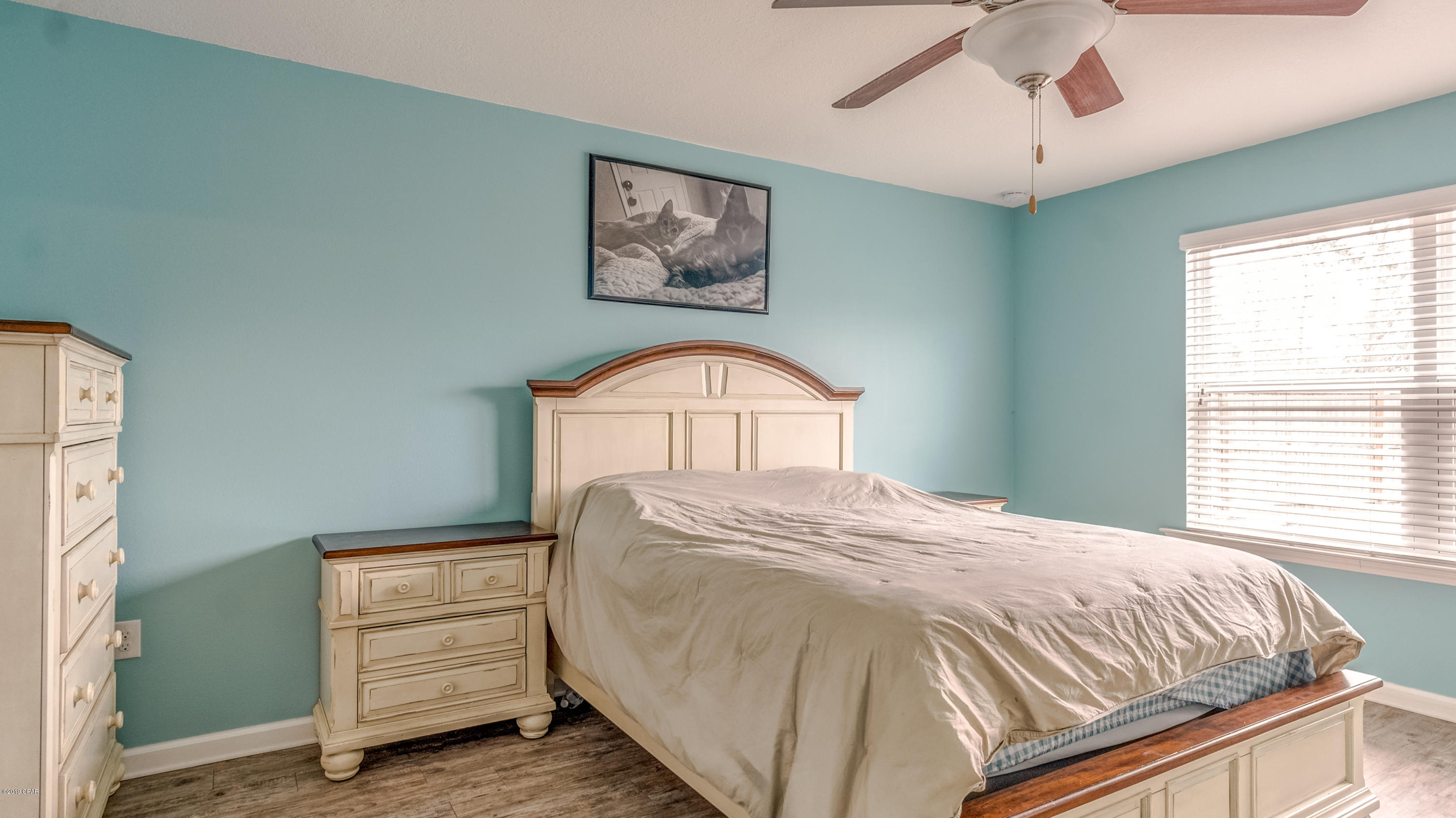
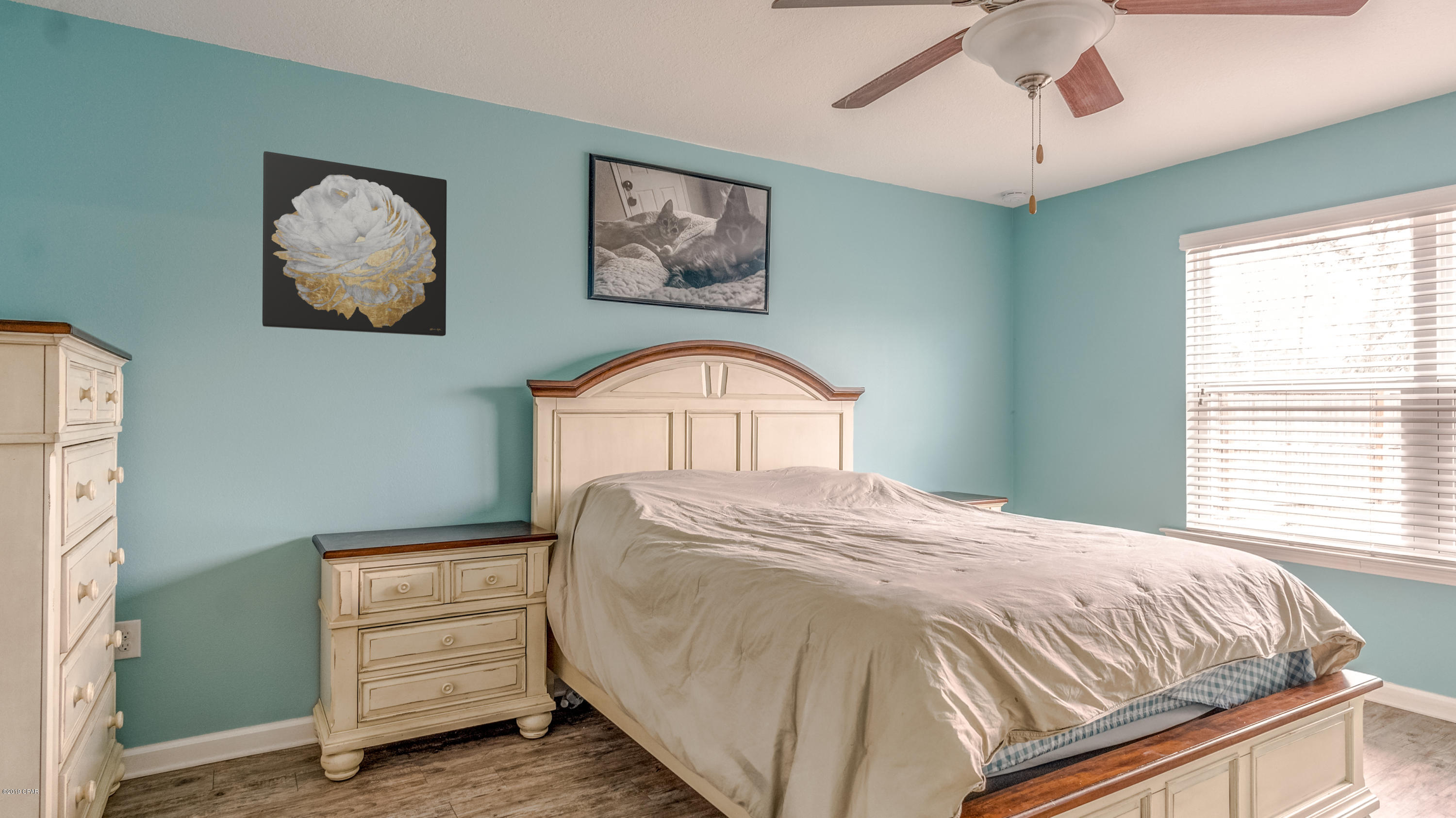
+ wall art (359, 250)
